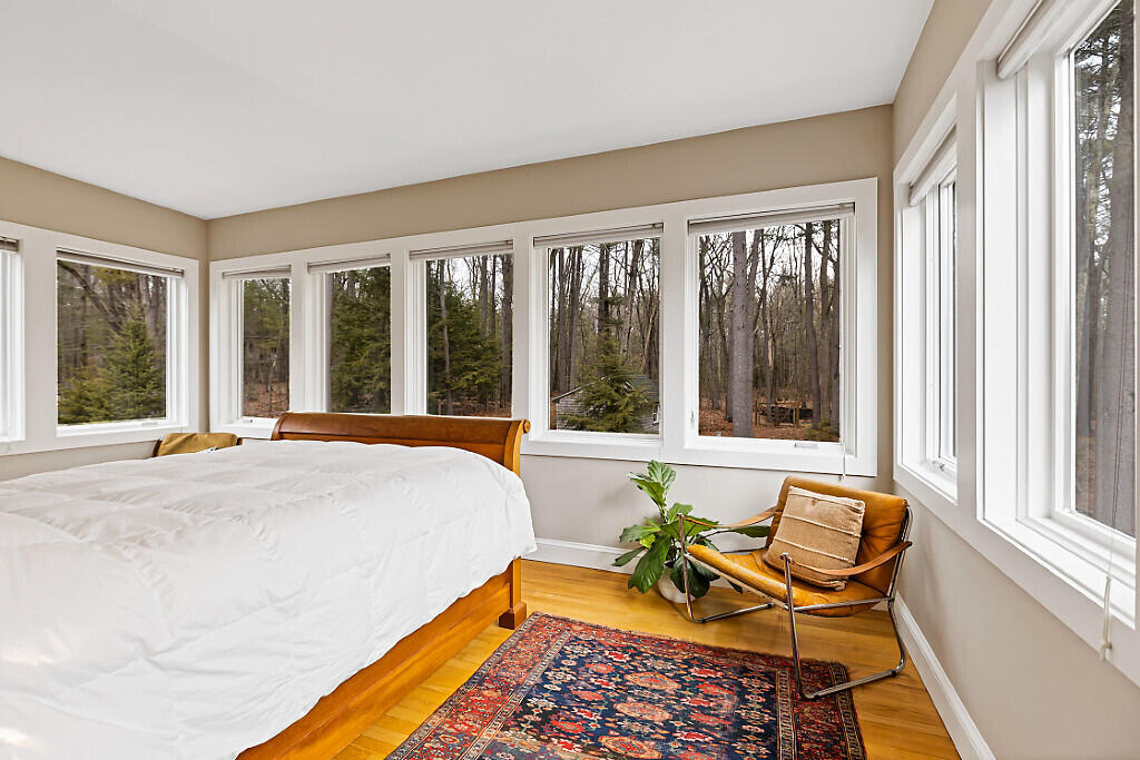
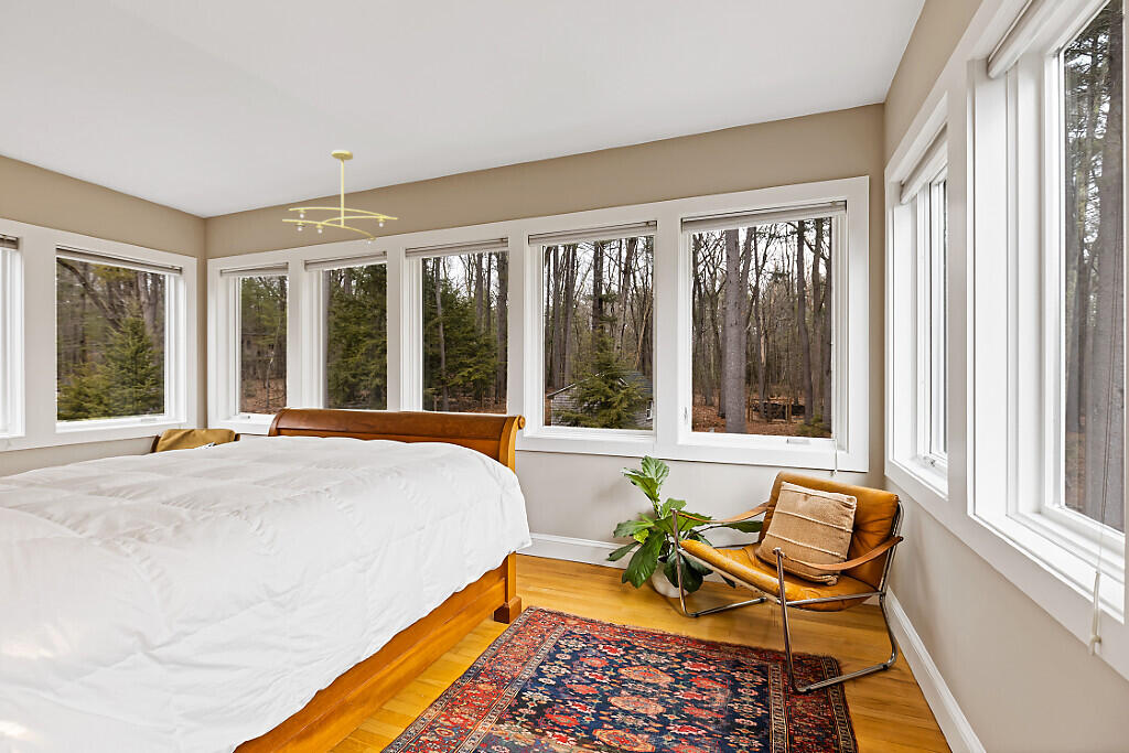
+ ceiling light fixture (342, 198)
